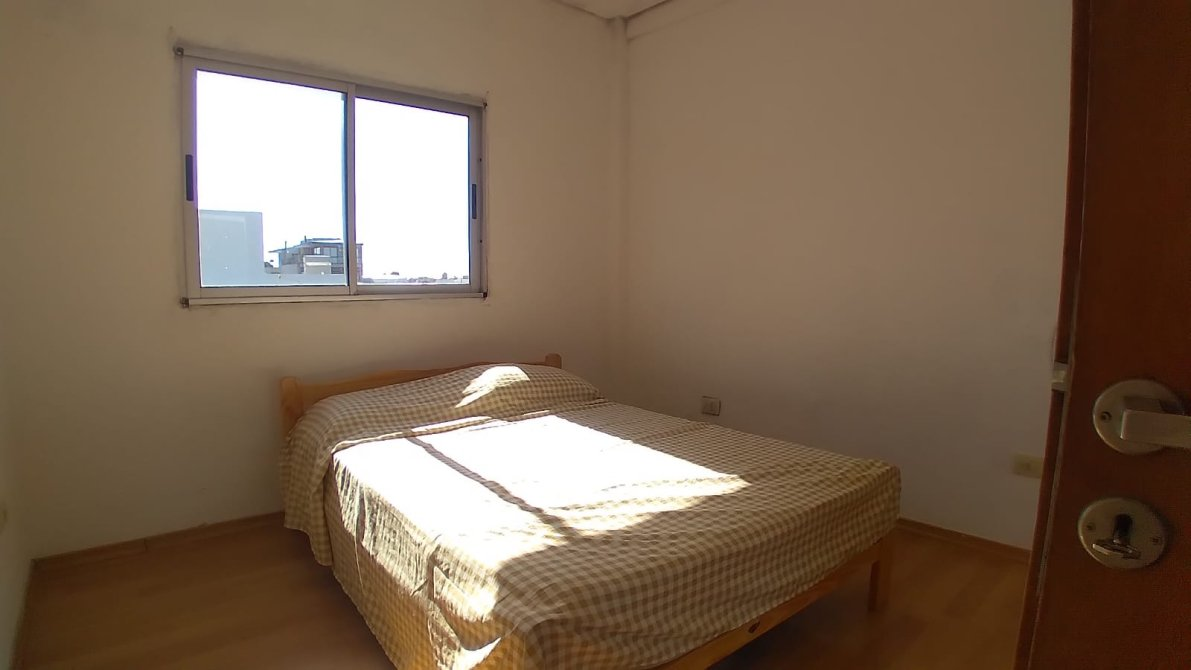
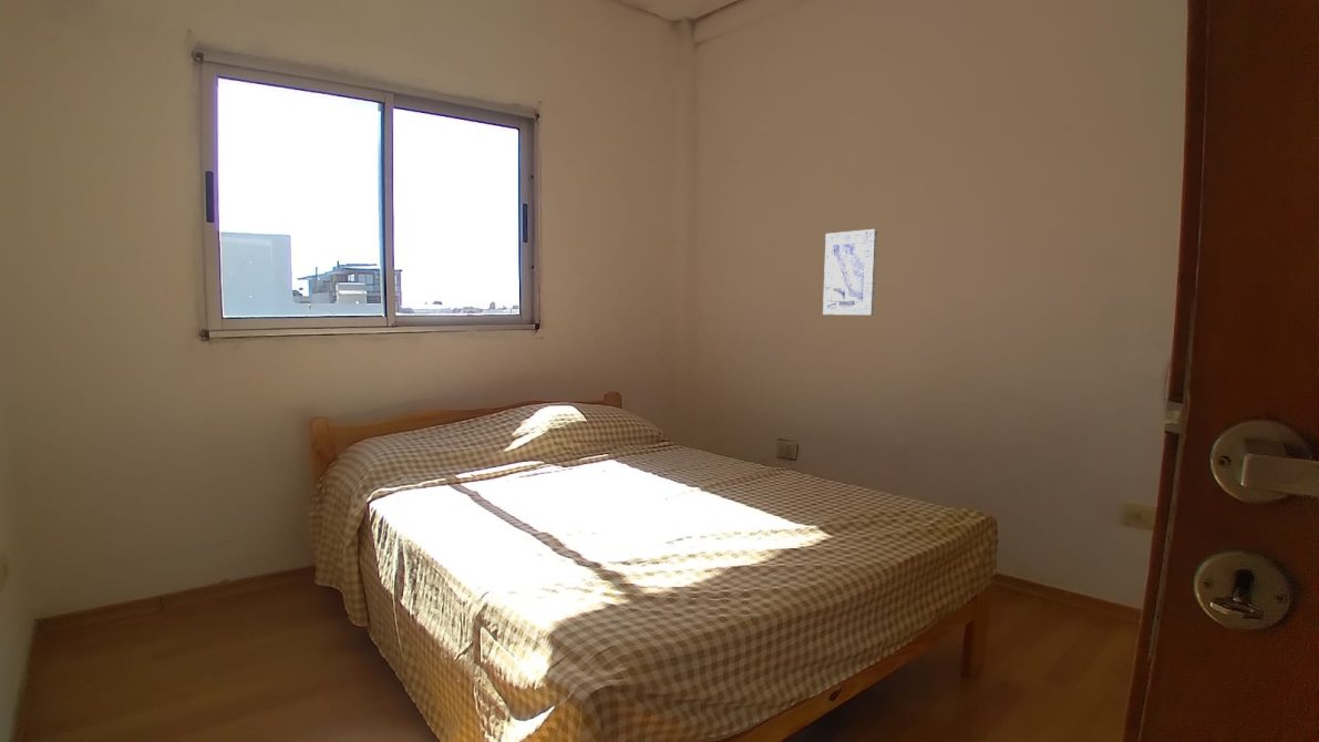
+ wall art (848, 272)
